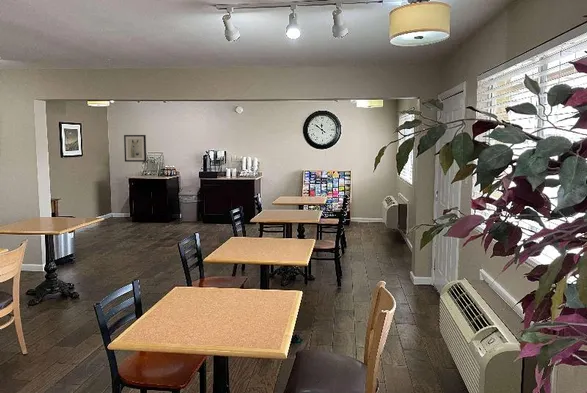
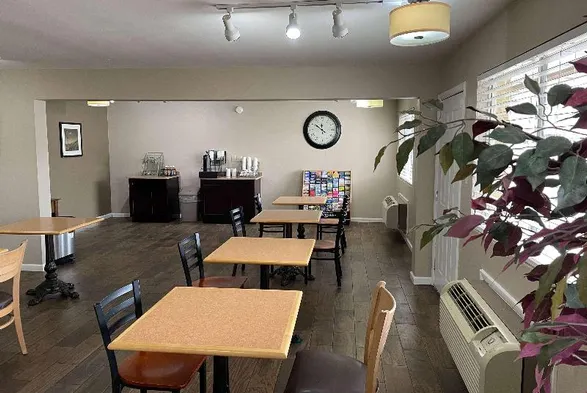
- wall art (135, 148)
